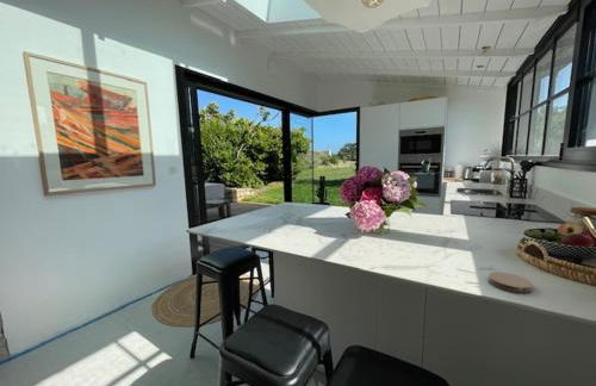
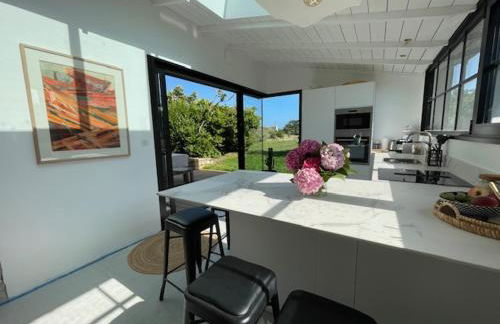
- coaster (509, 281)
